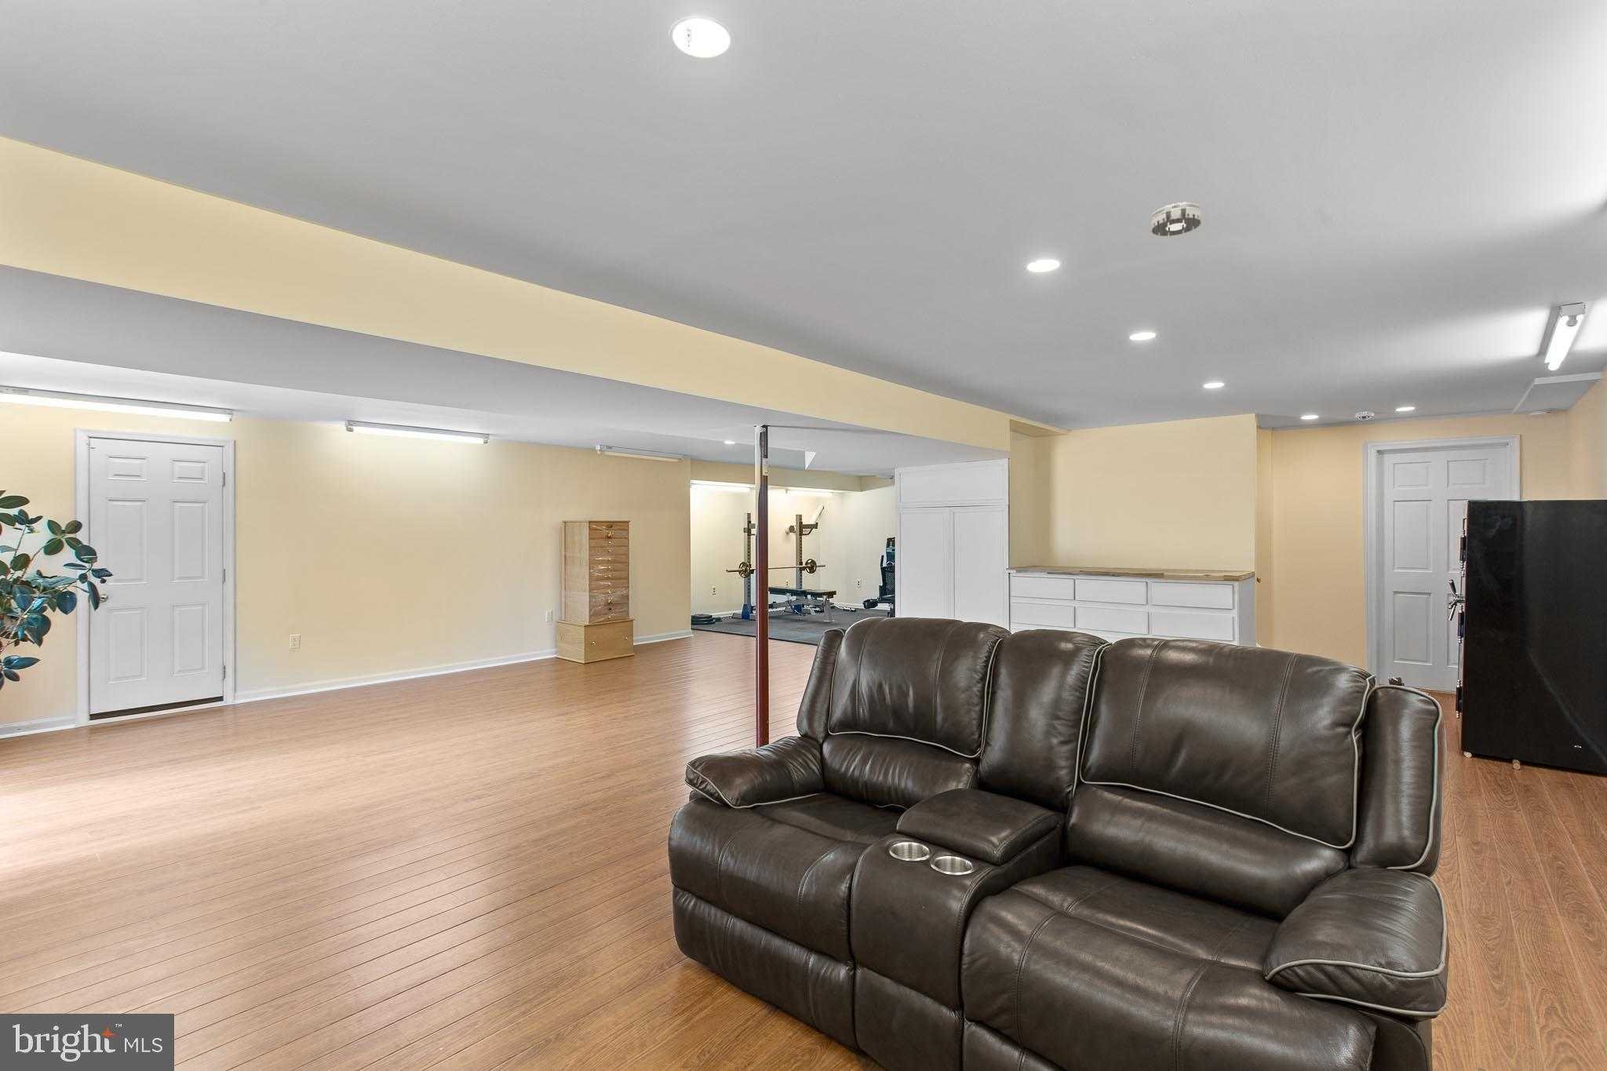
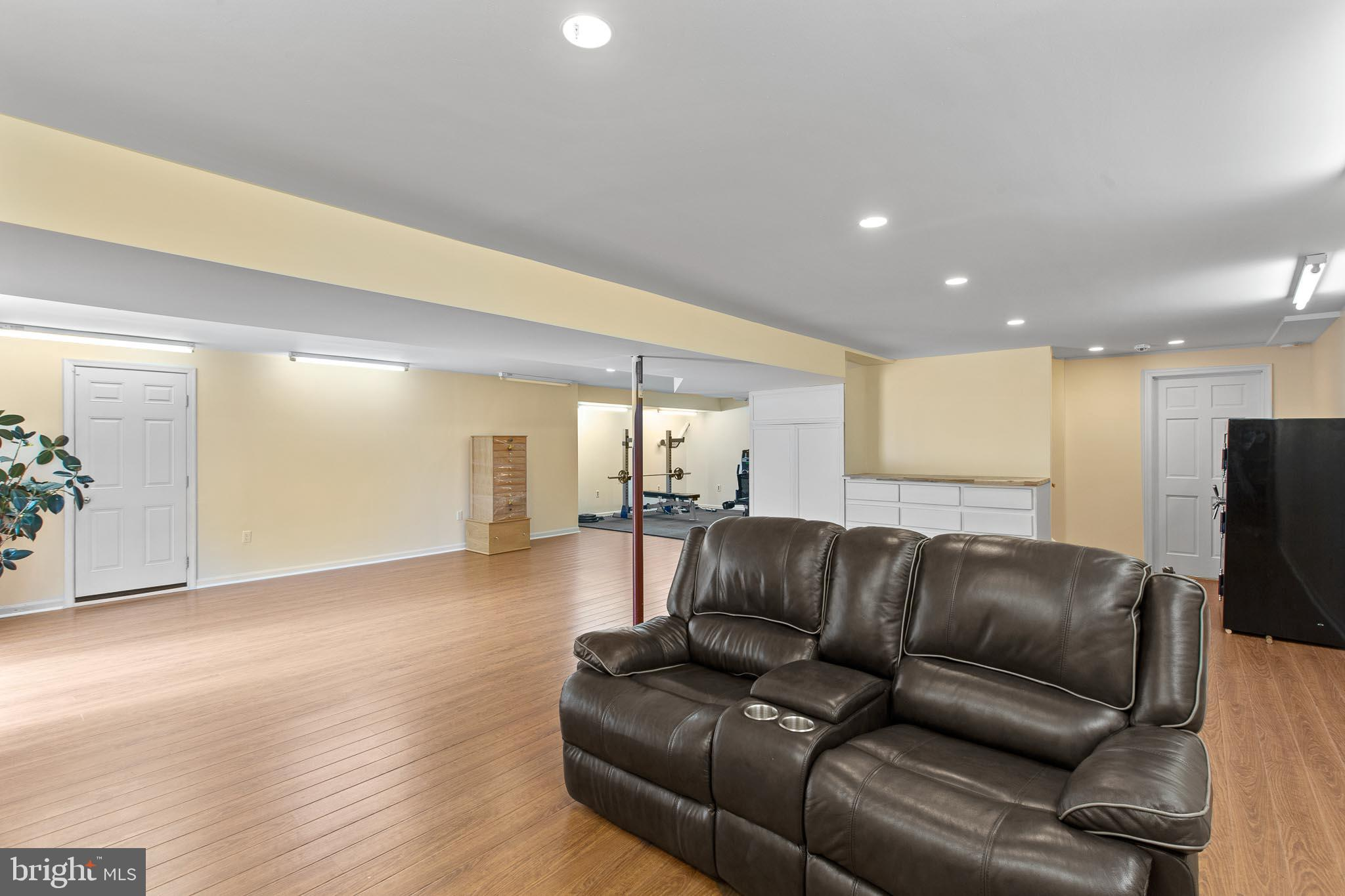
- smoke detector (1176, 218)
